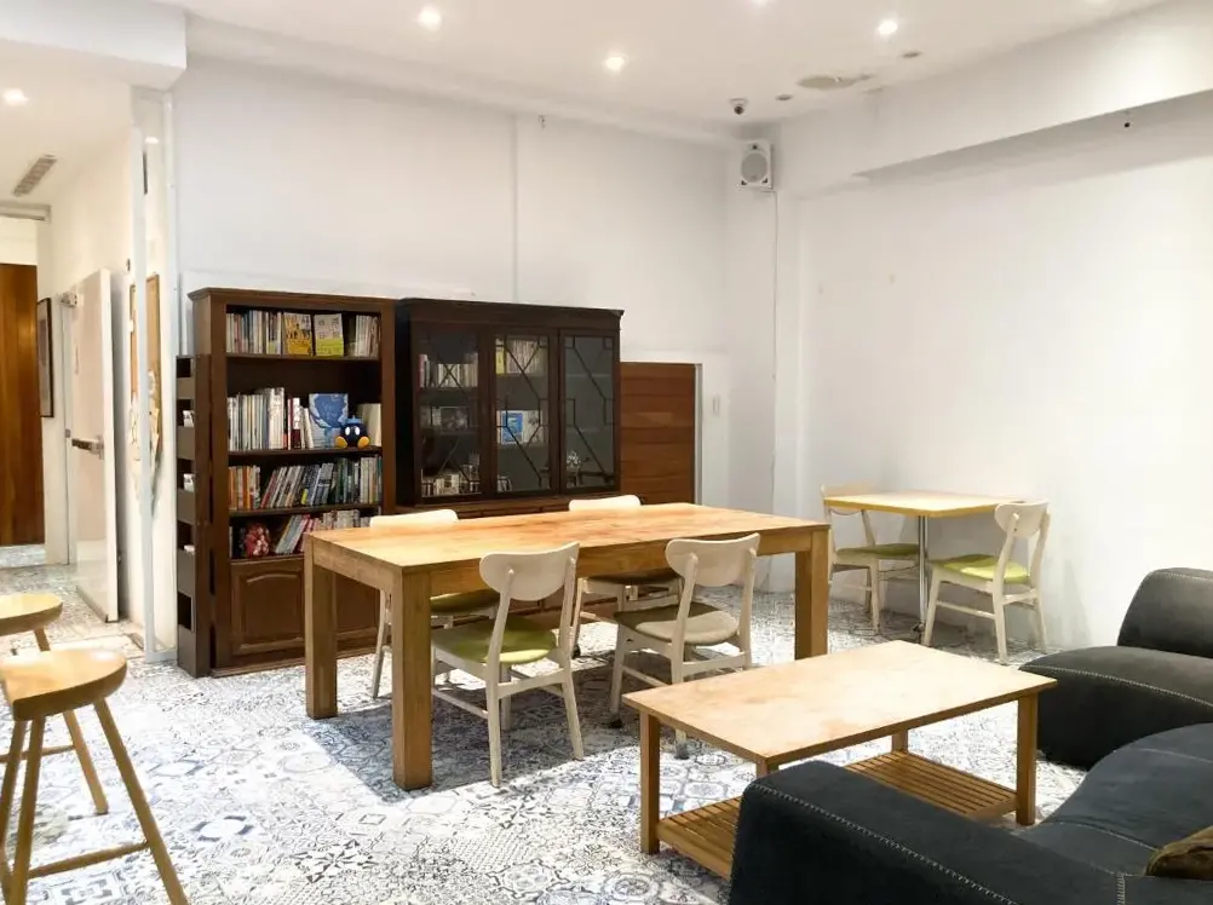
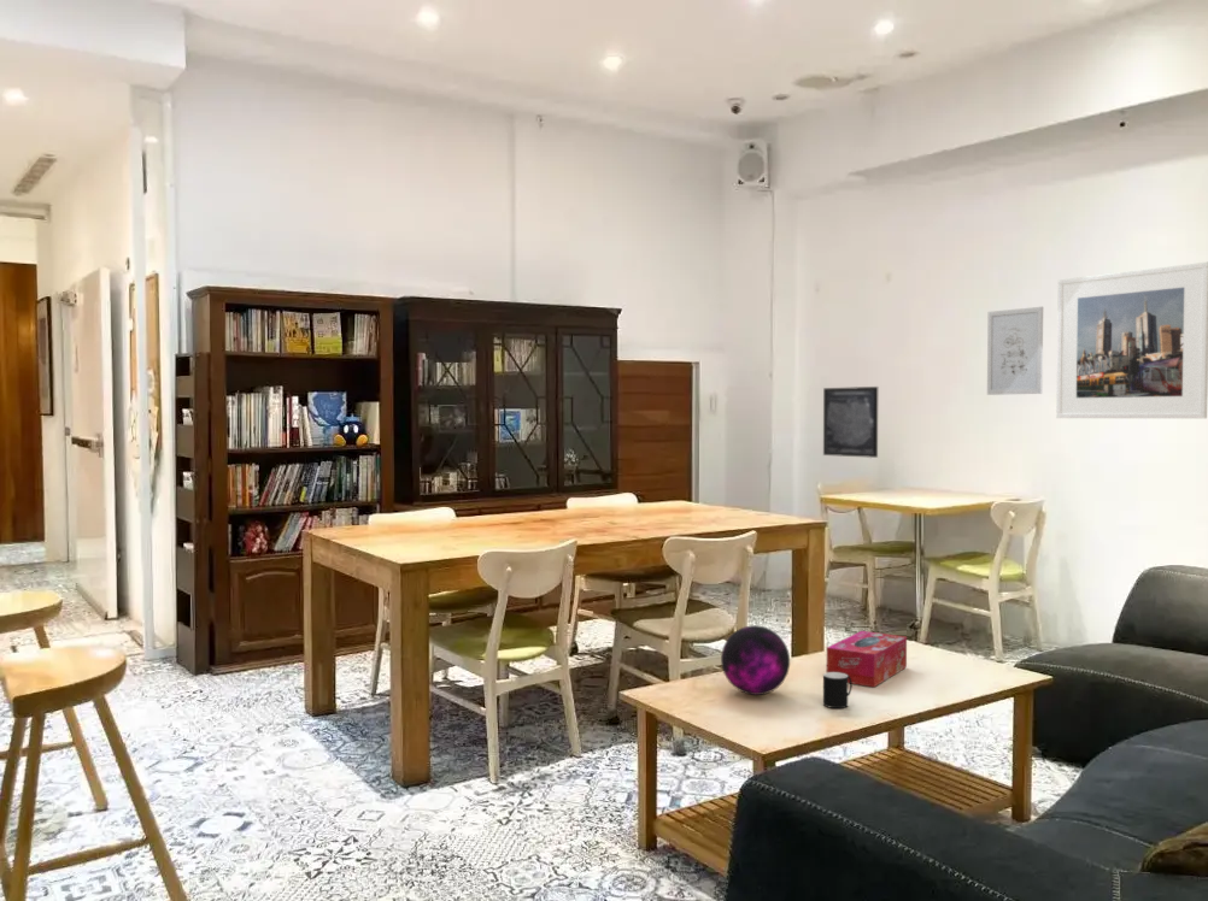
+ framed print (1127, 344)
+ cup (839, 689)
+ decorative orb (755, 660)
+ tissue box (867, 656)
+ wall art (849, 422)
+ wall art (1014, 352)
